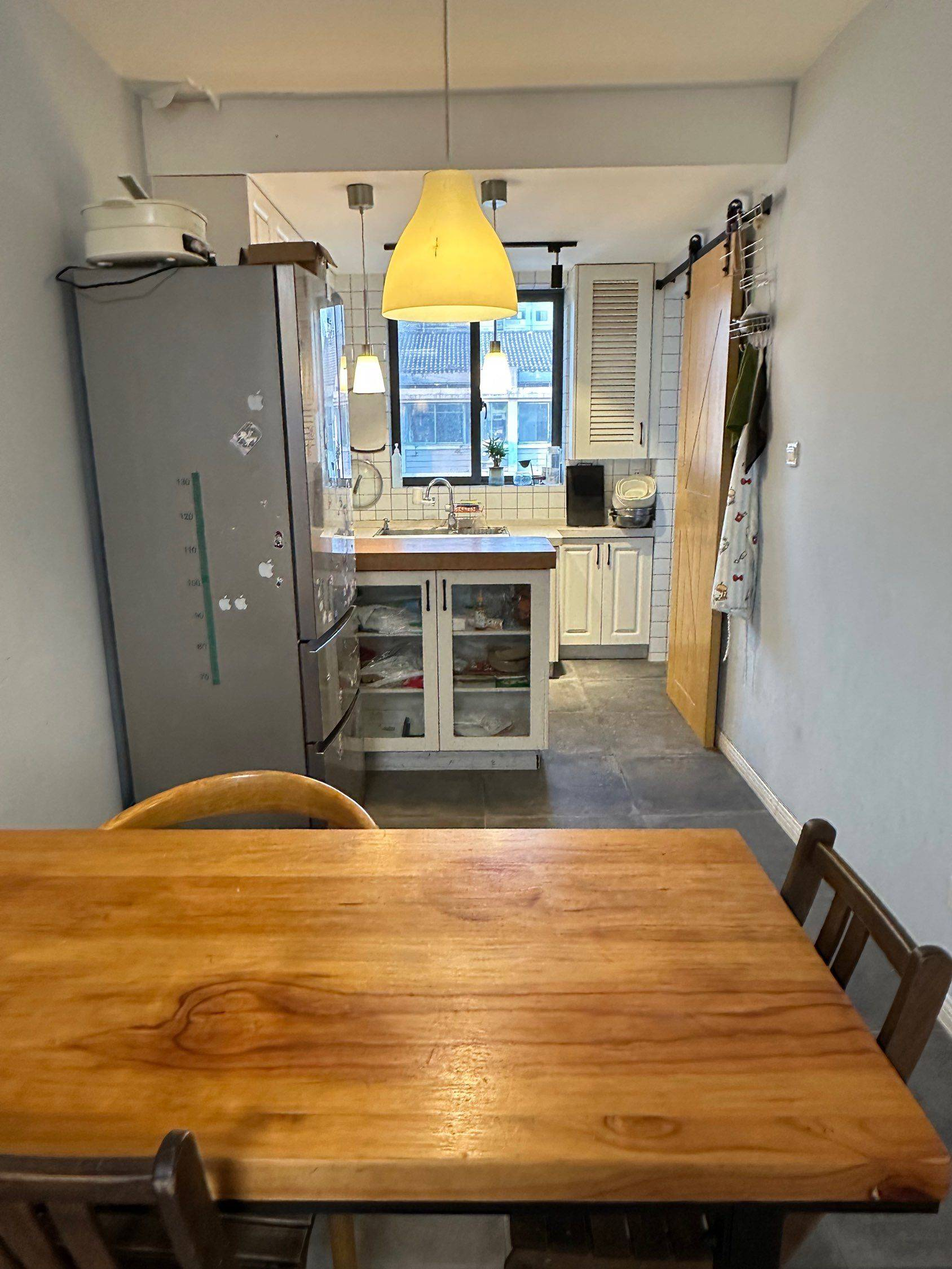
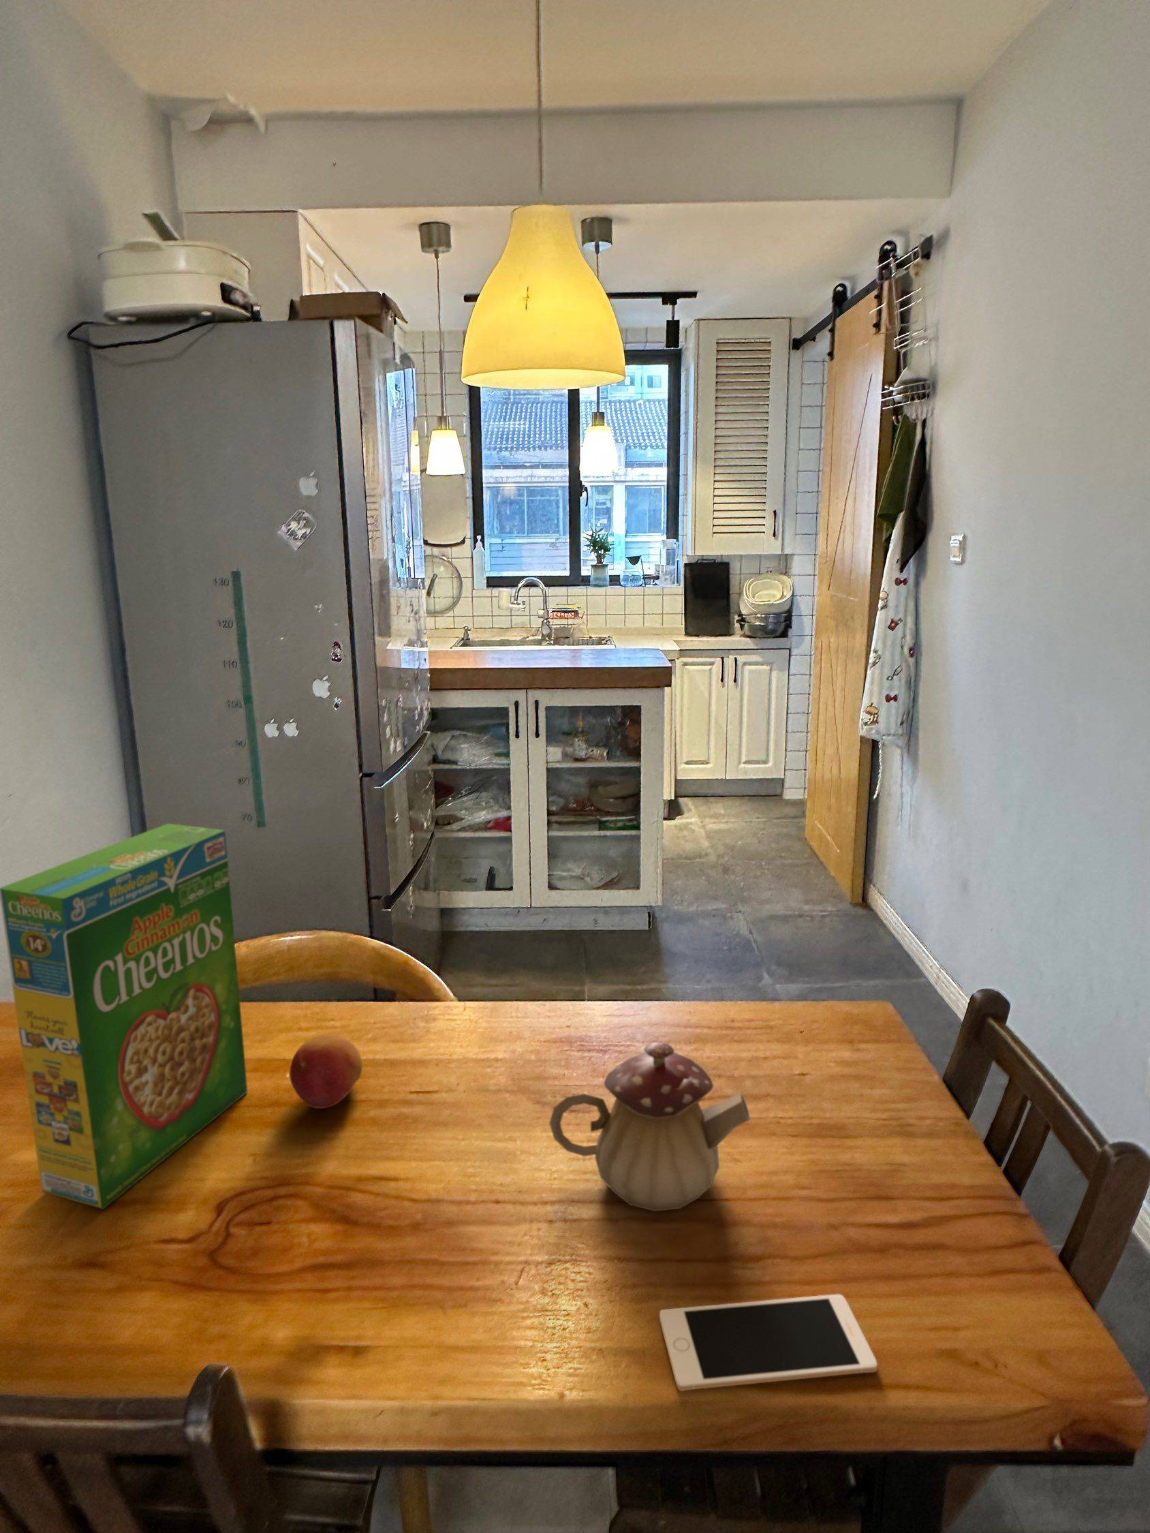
+ cereal box (138, 1003)
+ cell phone (765, 1340)
+ teapot (649, 1111)
+ fruit (326, 1068)
